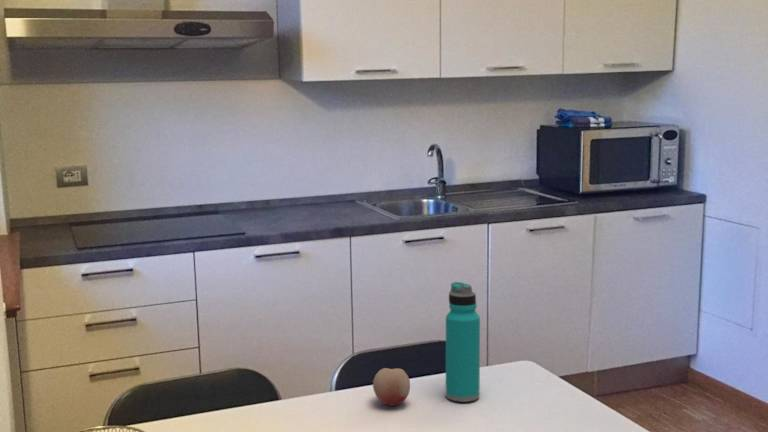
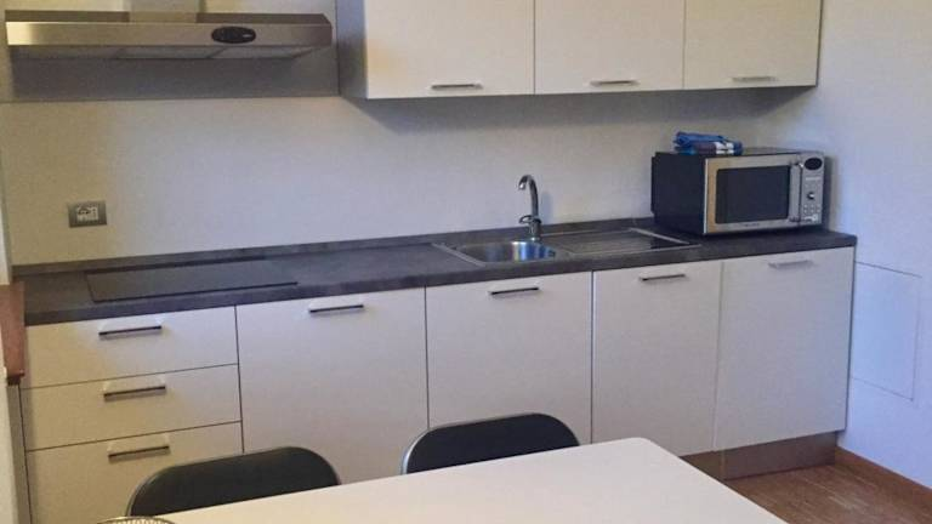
- fruit (391, 385)
- water bottle (462, 340)
